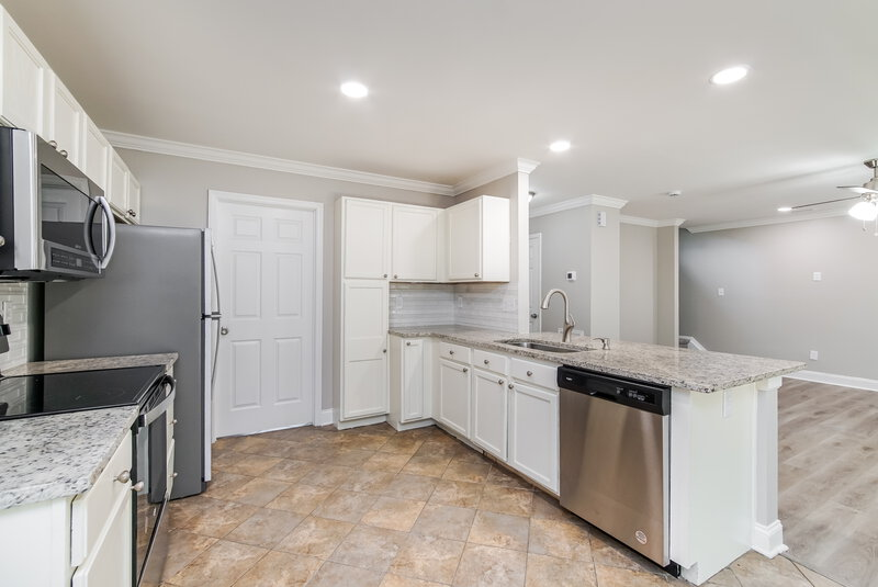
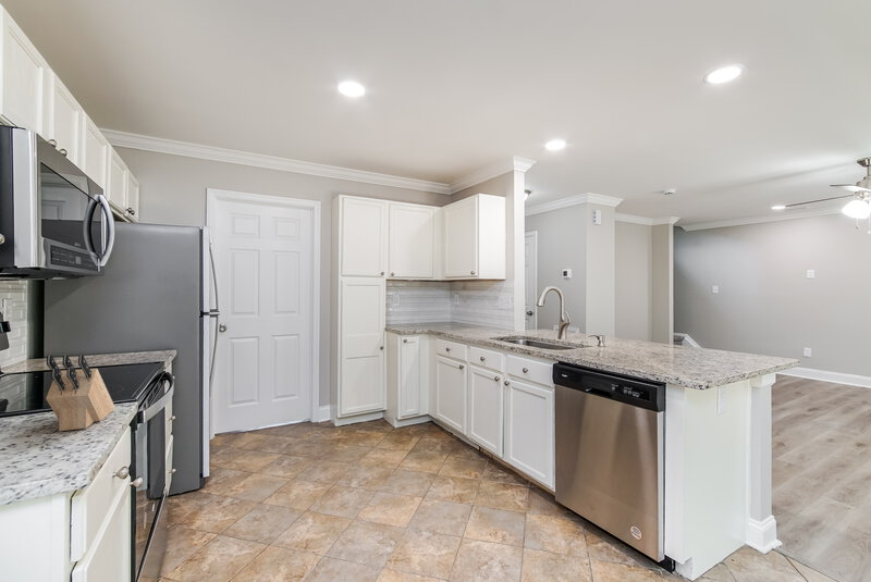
+ knife block (81, 386)
